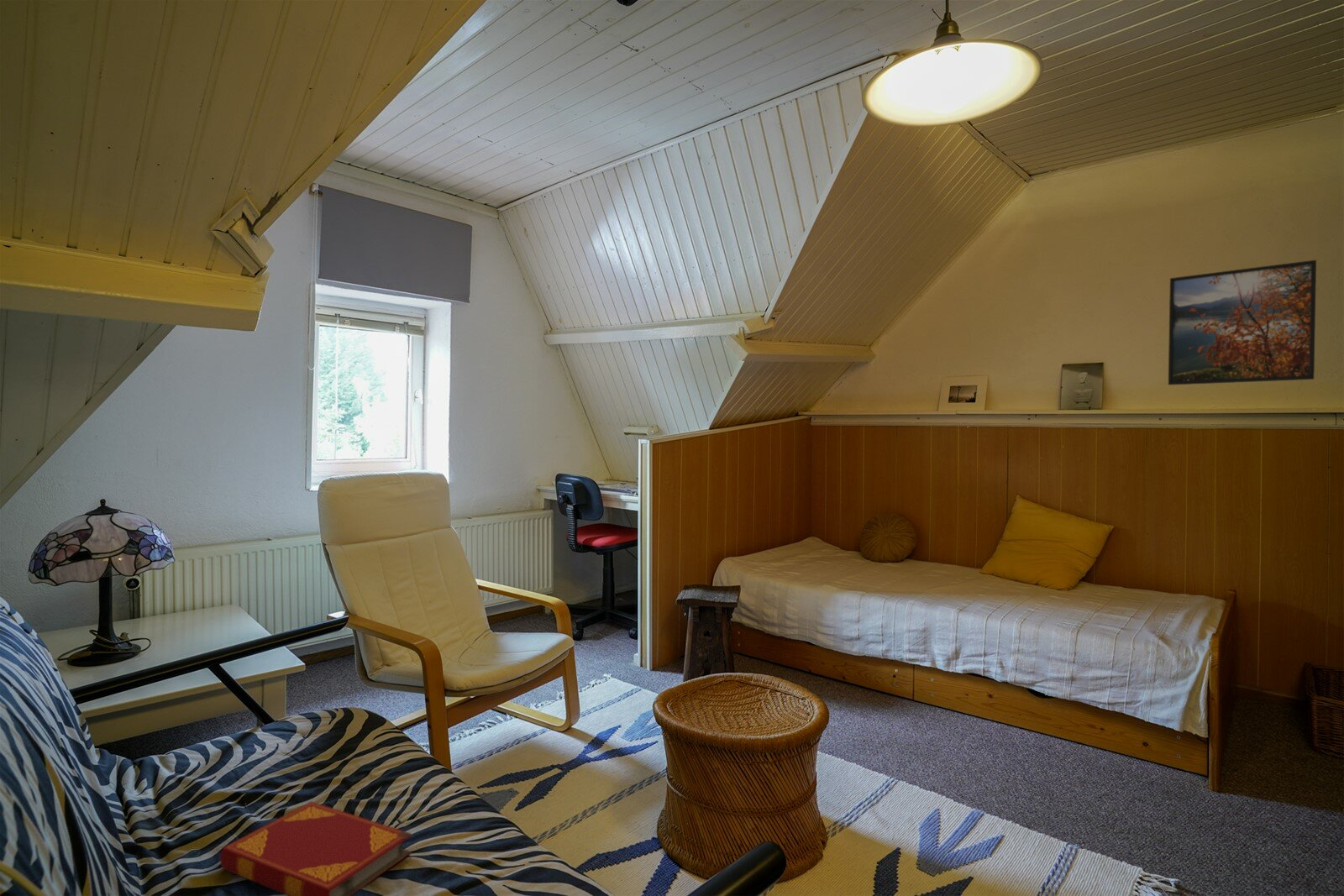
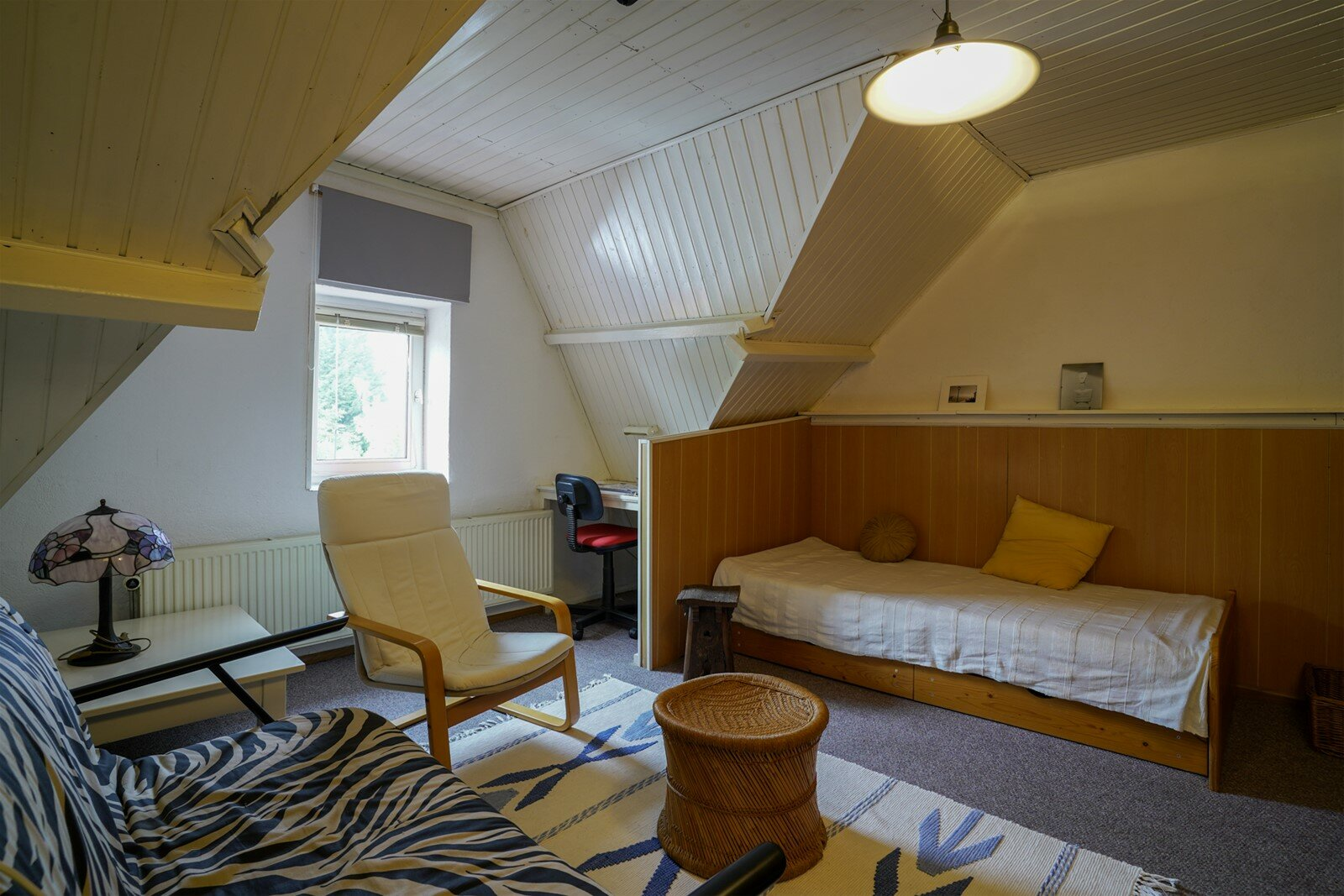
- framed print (1238, 326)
- hardback book (318, 851)
